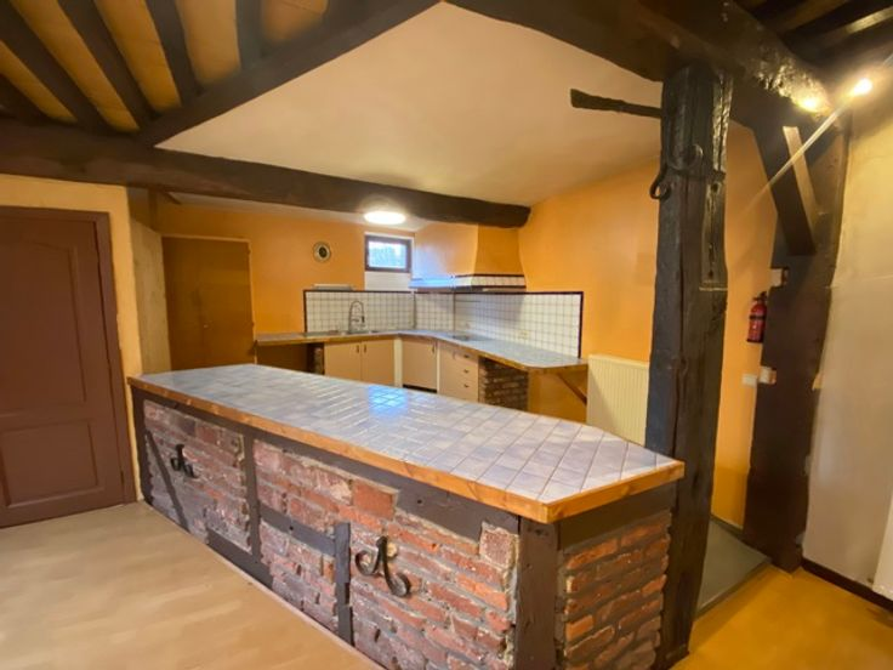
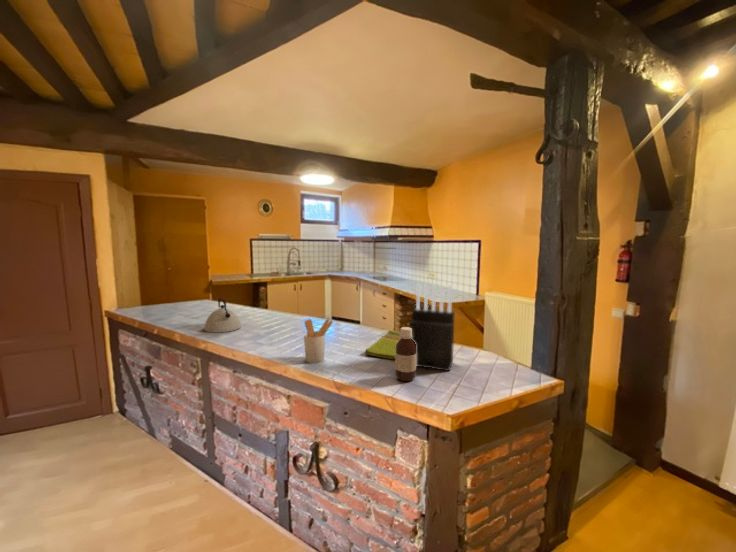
+ utensil holder (319, 339)
+ knife block (431, 325)
+ kettle (222, 313)
+ dish towel (391, 343)
+ bottle (405, 353)
